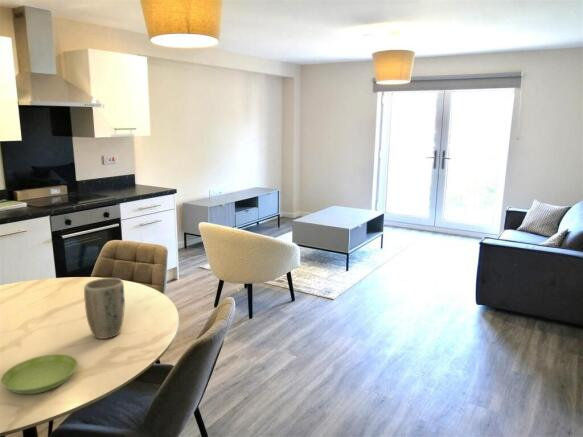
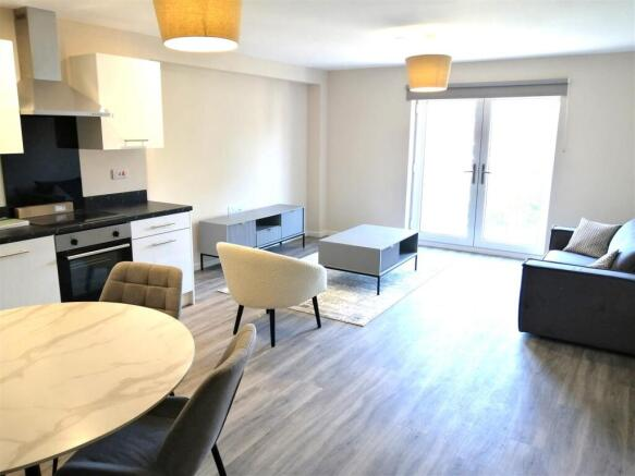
- plant pot (105, 308)
- saucer (41, 375)
